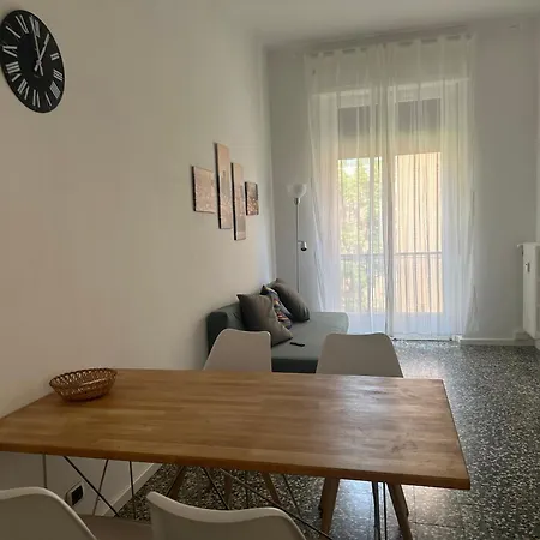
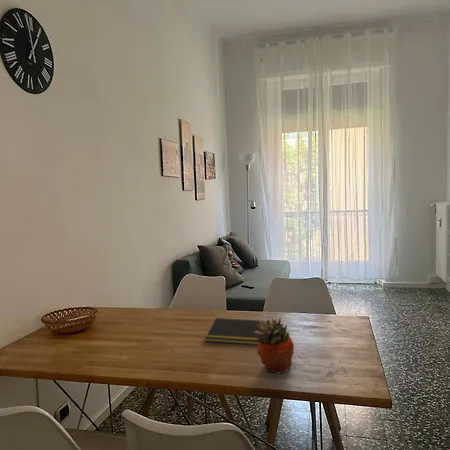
+ notepad (237, 330)
+ succulent planter (274, 341)
